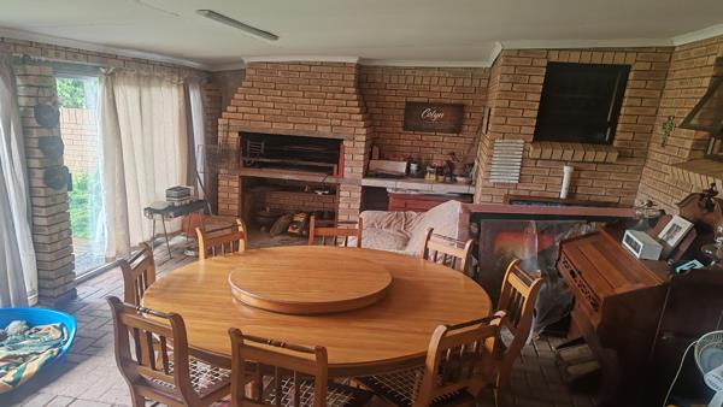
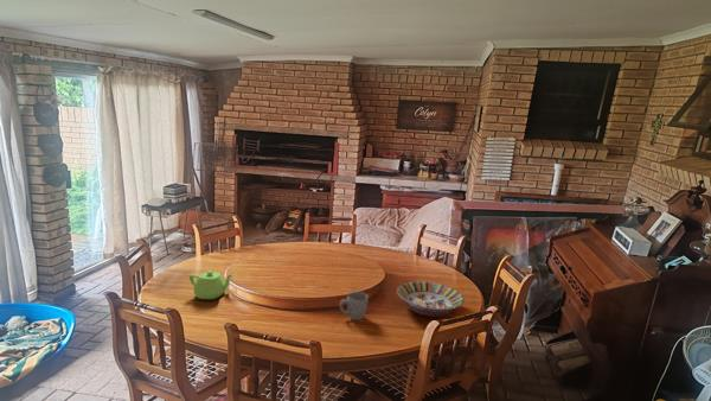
+ serving bowl (429, 301)
+ mug (353, 306)
+ teapot (211, 282)
